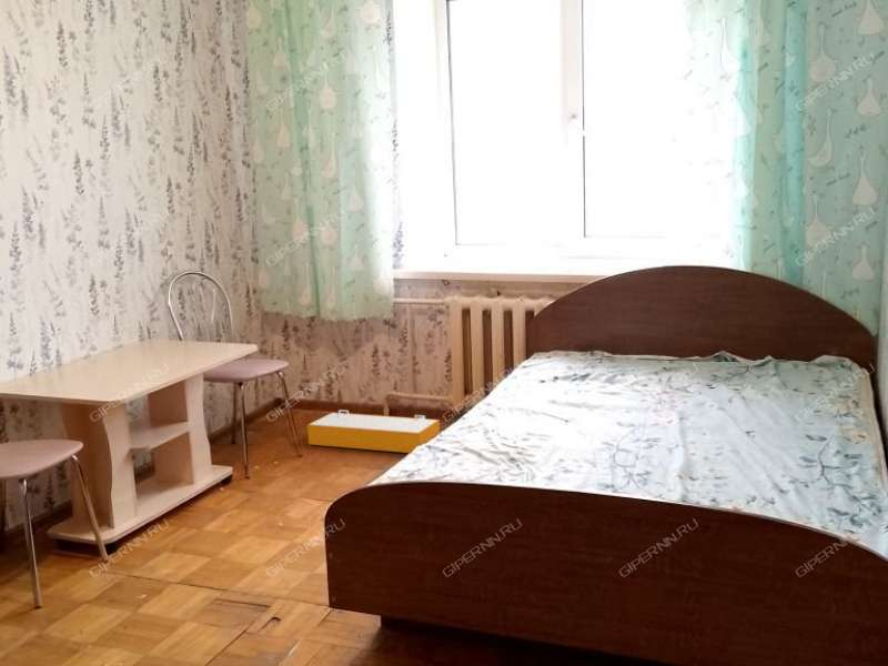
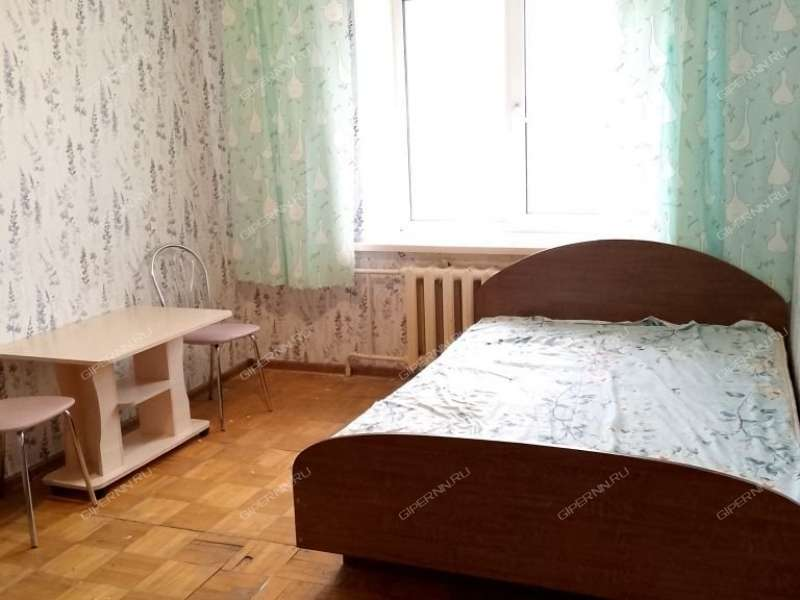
- storage bin (373, 430)
